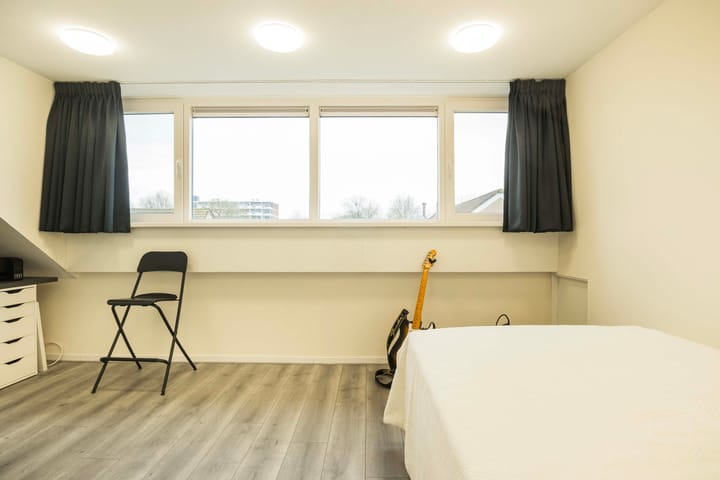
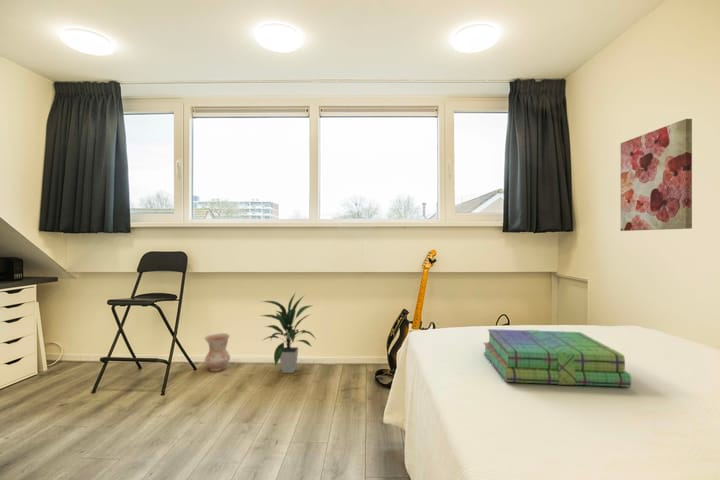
+ ceramic jug (218, 351)
+ wall art (652, 181)
+ stack of books (547, 354)
+ indoor plant (286, 332)
